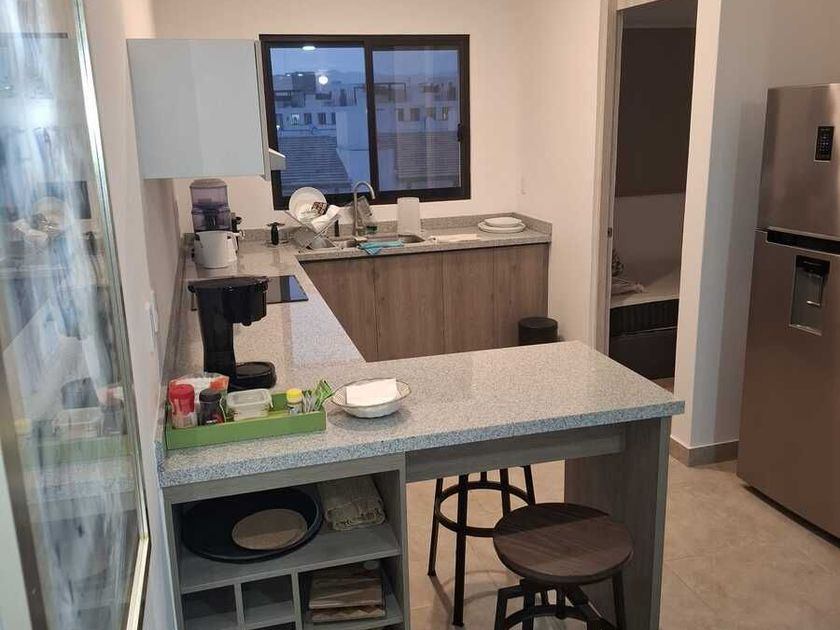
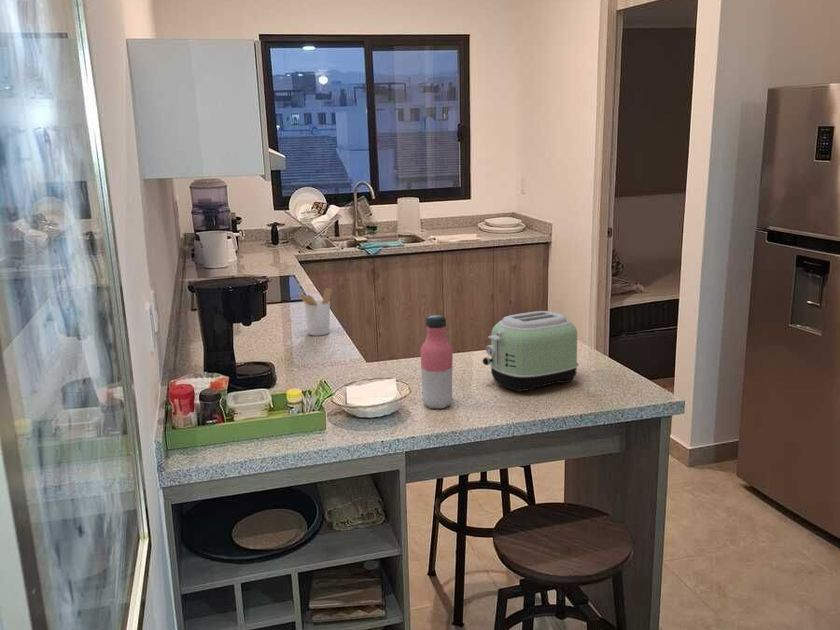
+ utensil holder (314, 311)
+ toaster (530, 349)
+ water bottle (436, 361)
